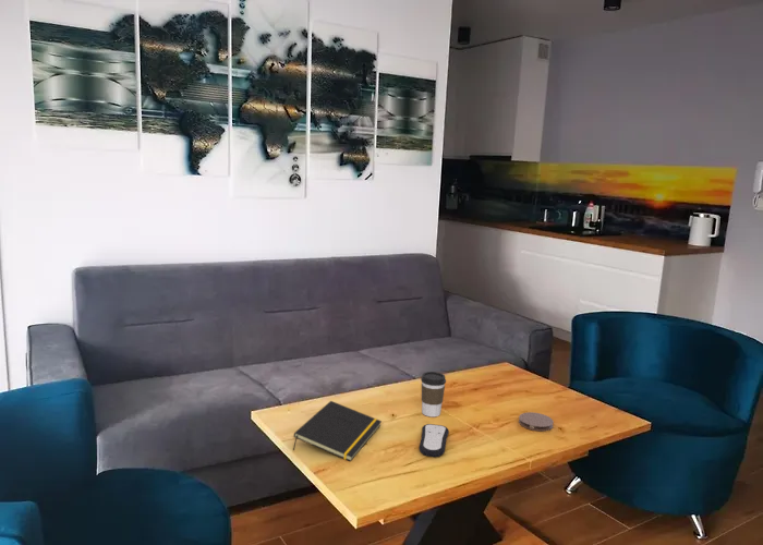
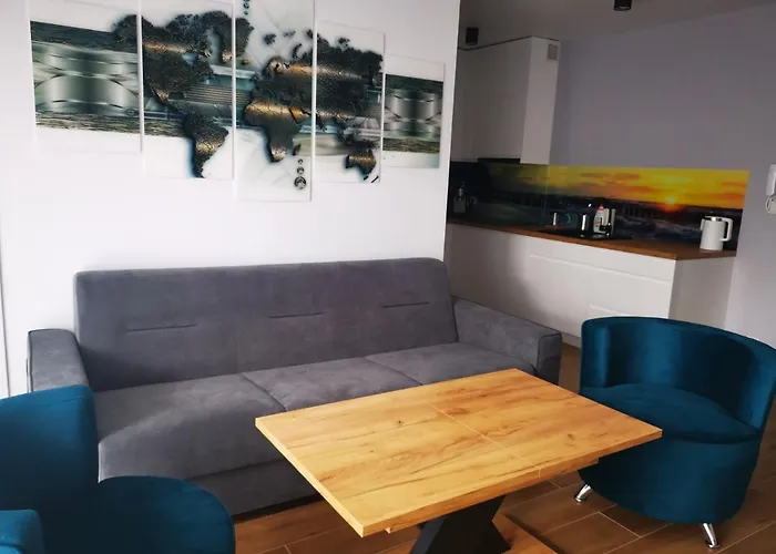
- remote control (433, 439)
- coffee cup (432, 393)
- coaster (535, 421)
- notepad (339, 428)
